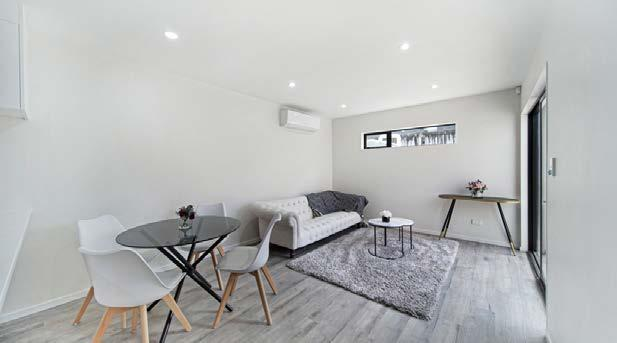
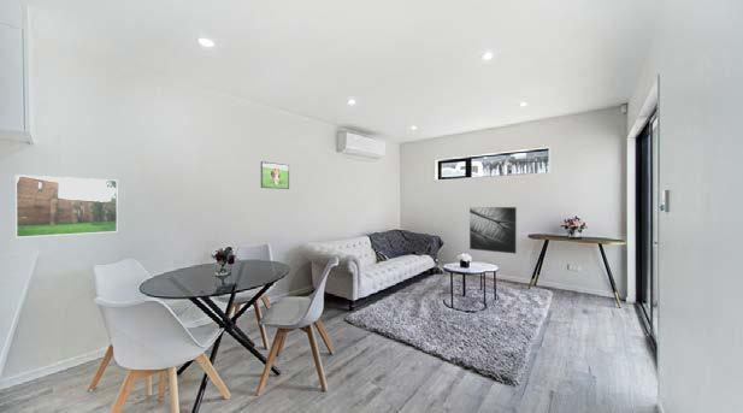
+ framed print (71, 206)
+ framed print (275, 176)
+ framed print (491, 229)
